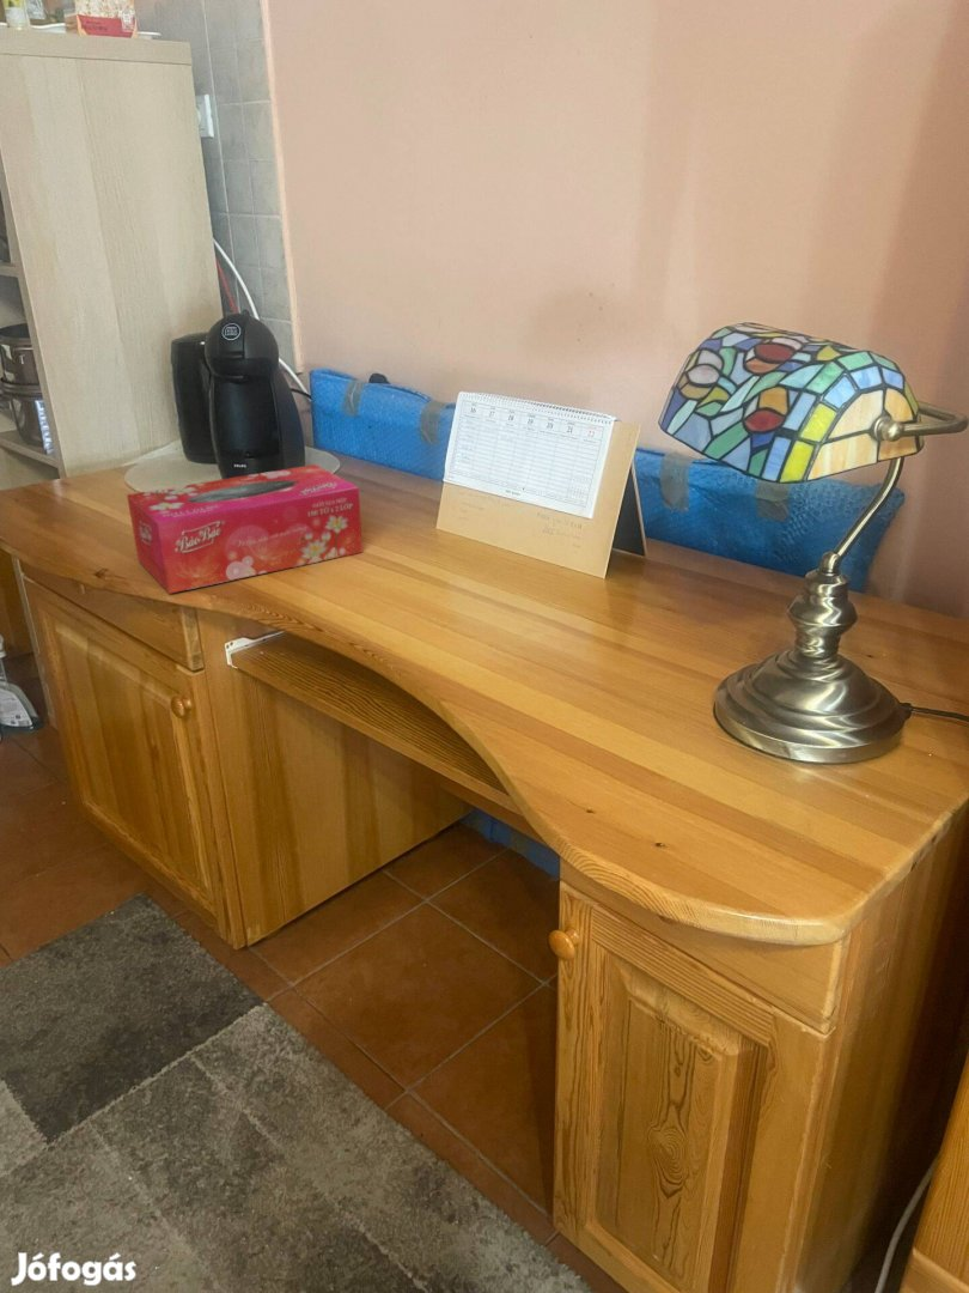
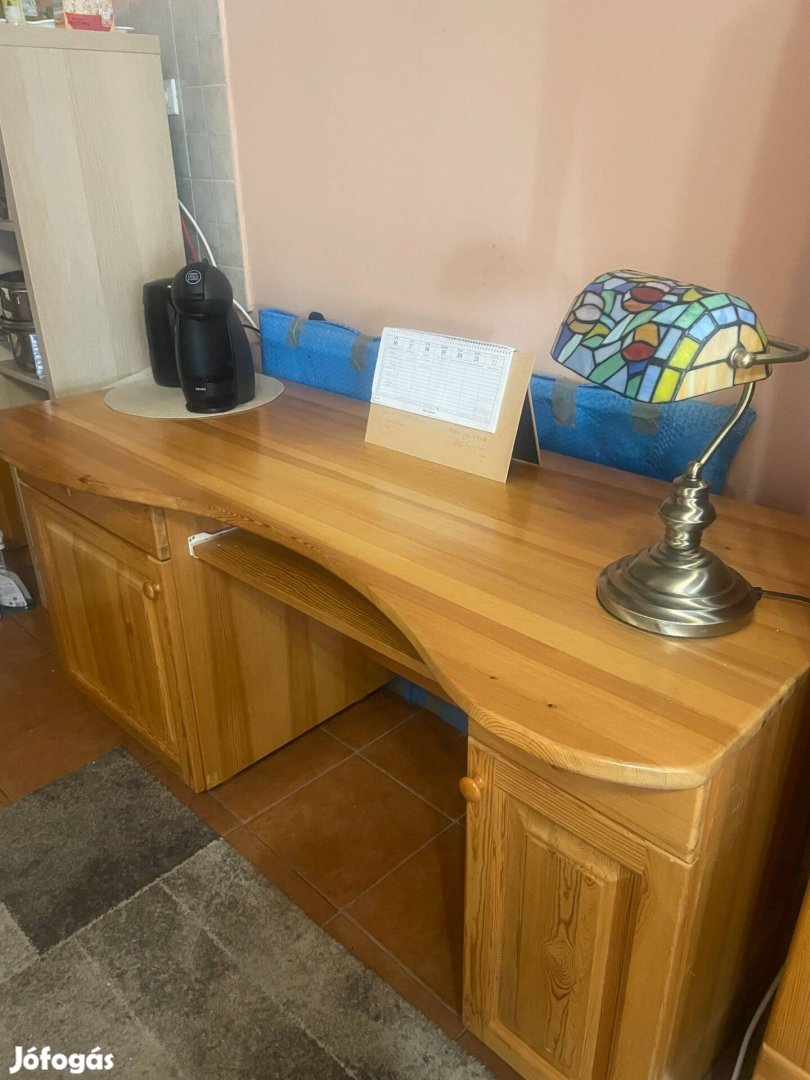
- tissue box (248, 523)
